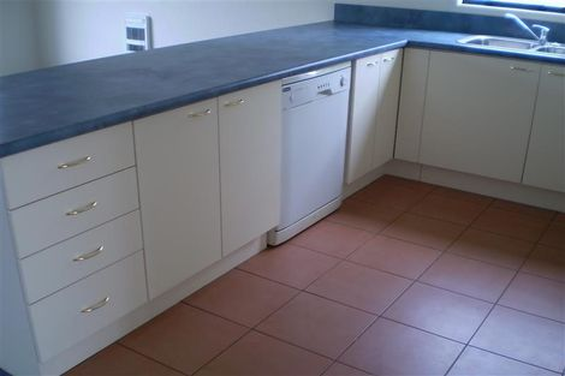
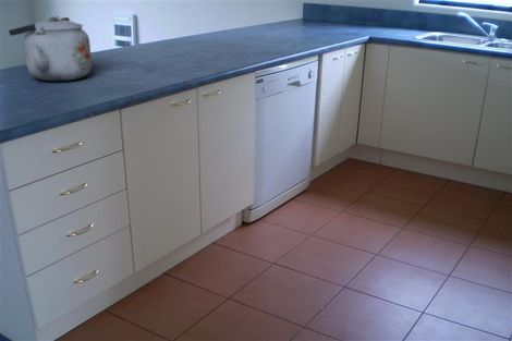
+ kettle (52, 48)
